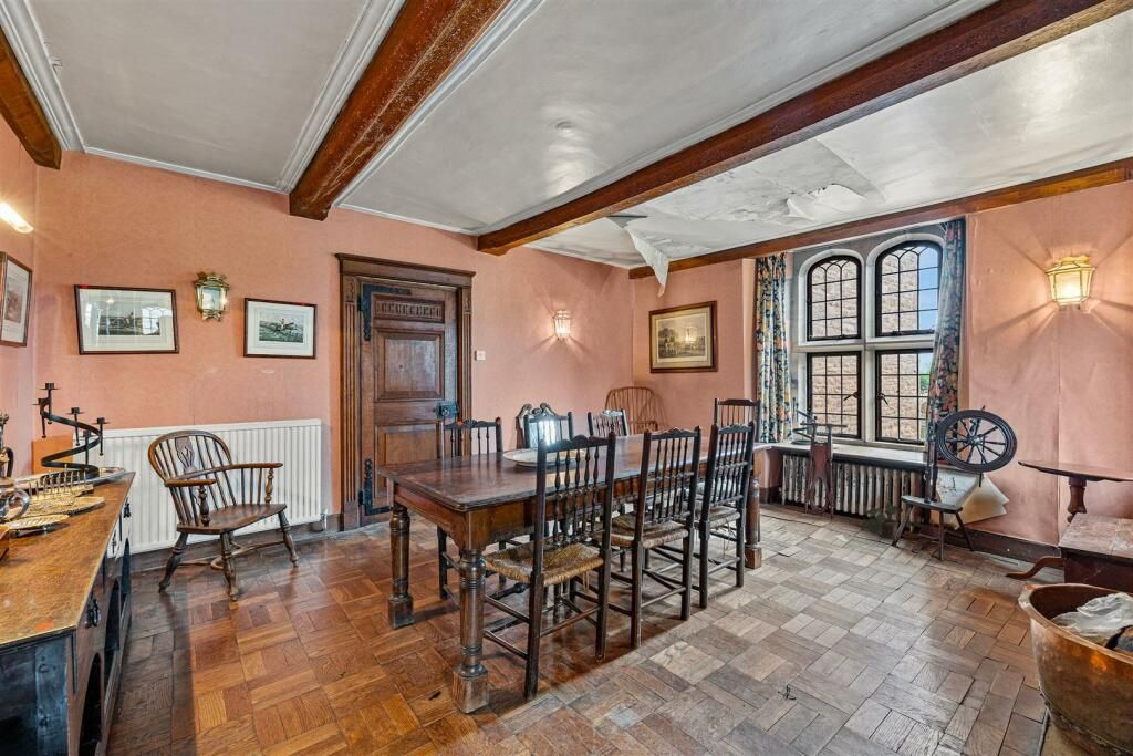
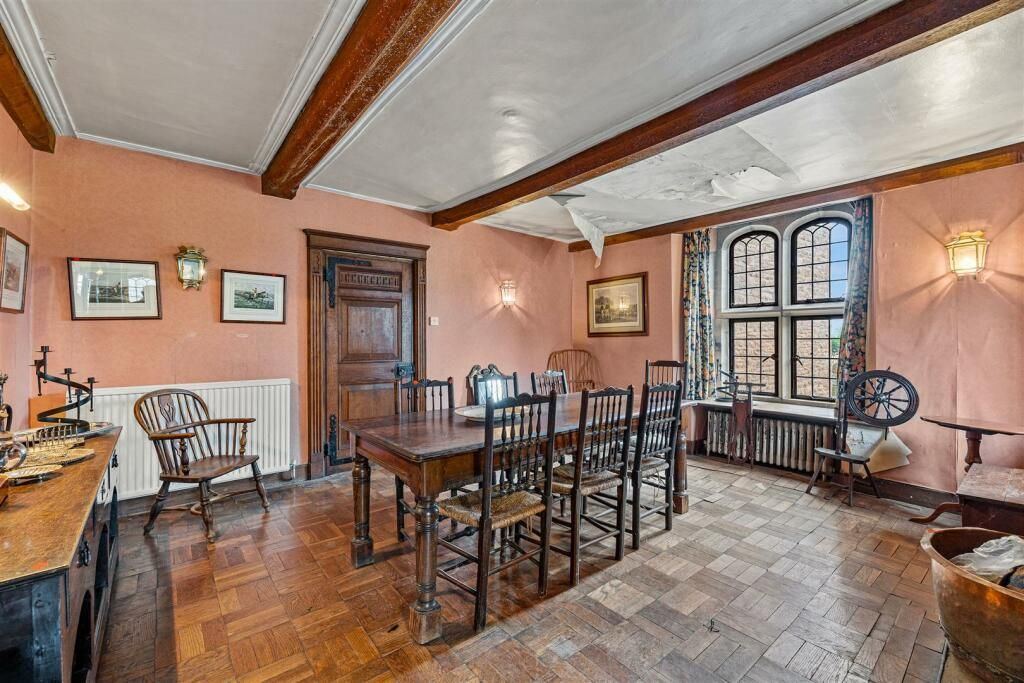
- potted plant (885, 518)
